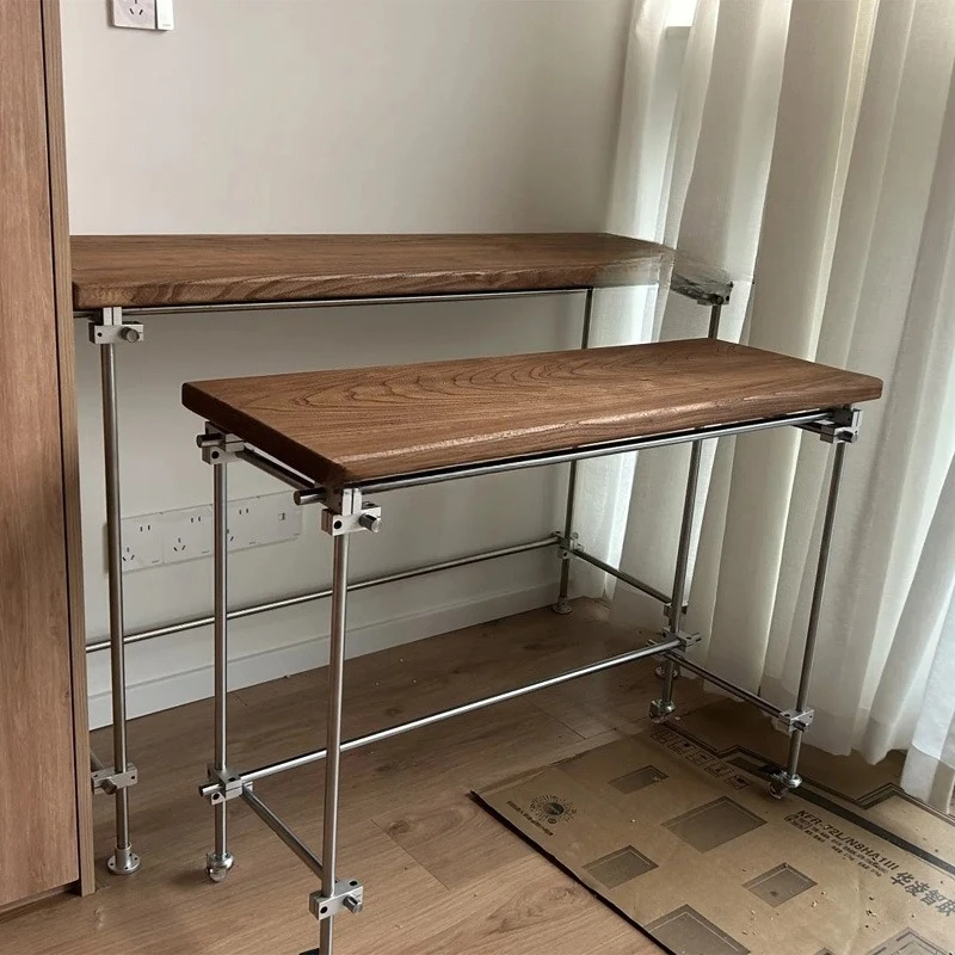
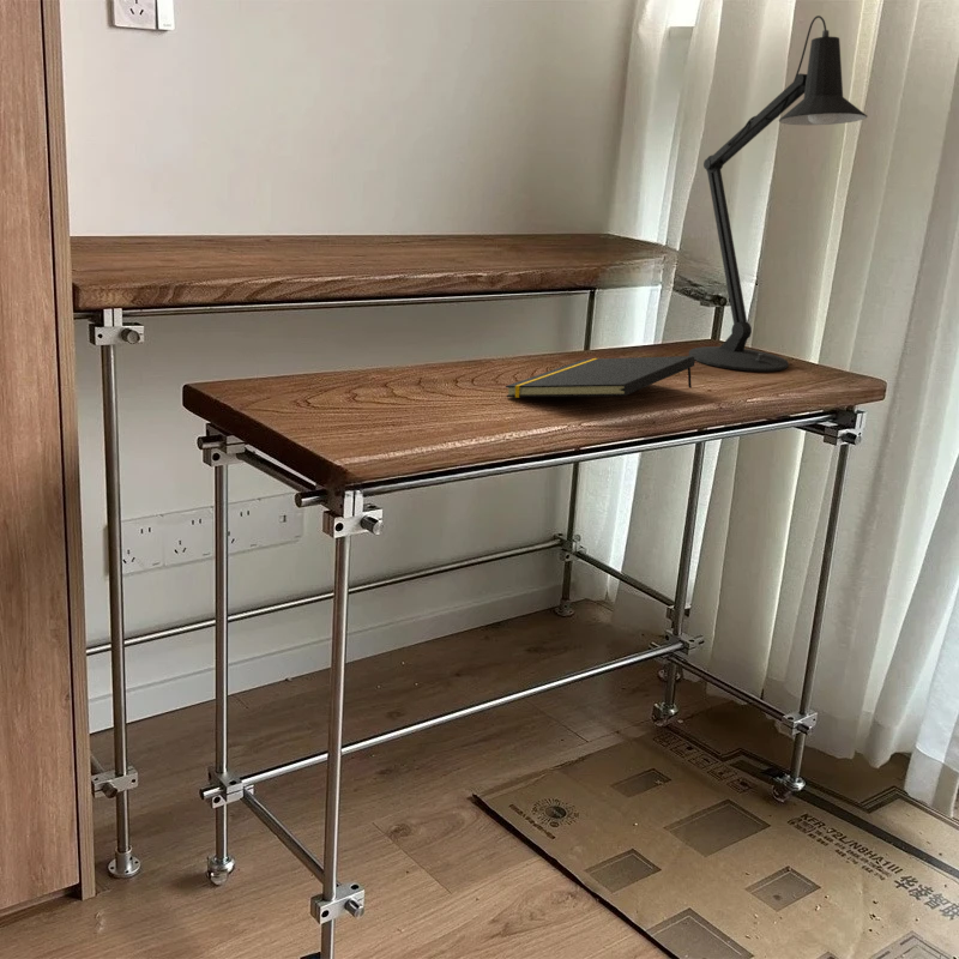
+ desk lamp (726, 206)
+ notepad (603, 375)
